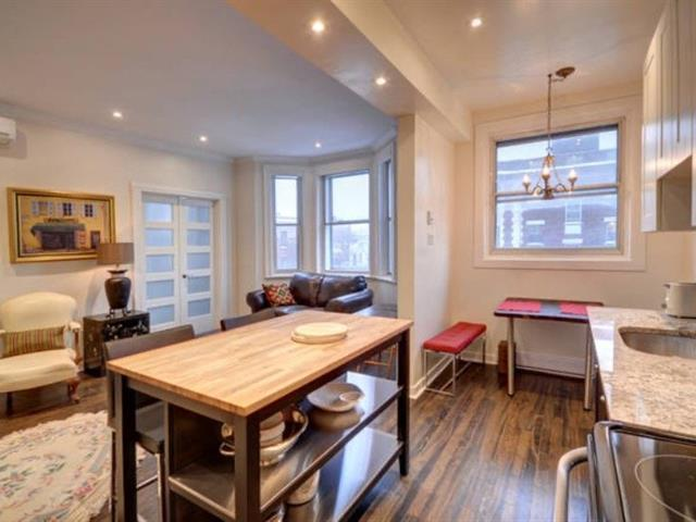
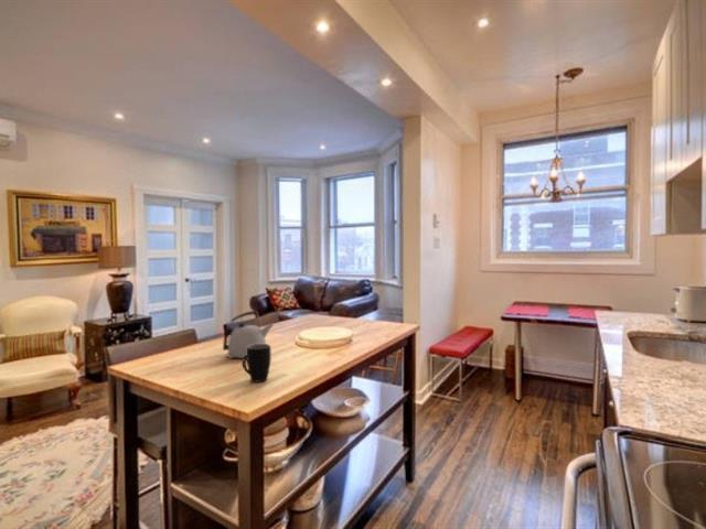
+ mug (255, 364)
+ kettle (248, 332)
